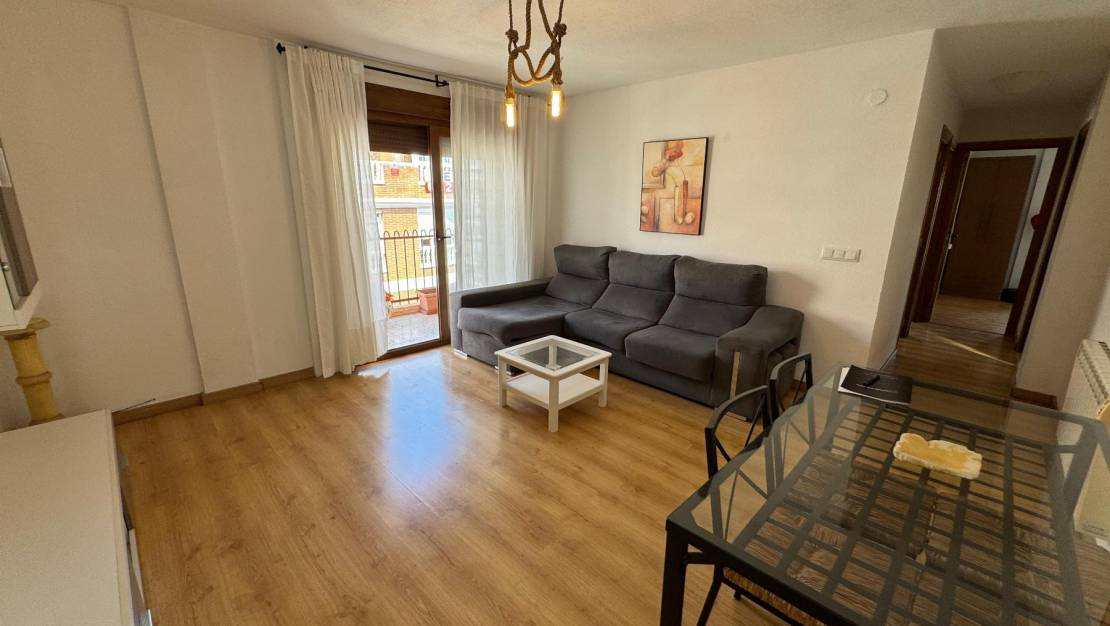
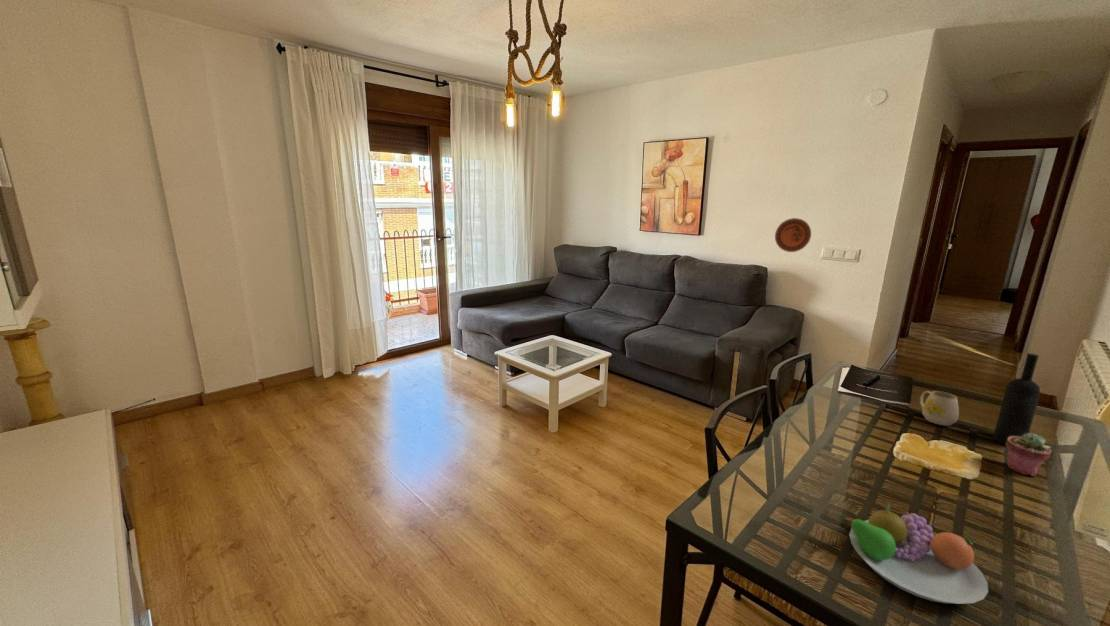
+ fruit bowl (910, 545)
+ potted succulent (1026, 451)
+ mug (937, 406)
+ decorative plate (792, 235)
+ wine bottle (1020, 399)
